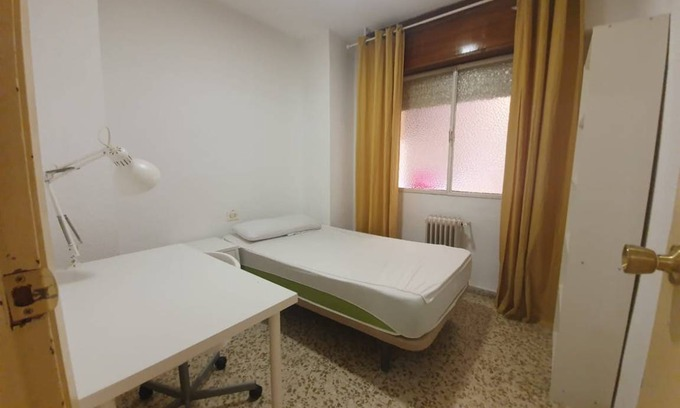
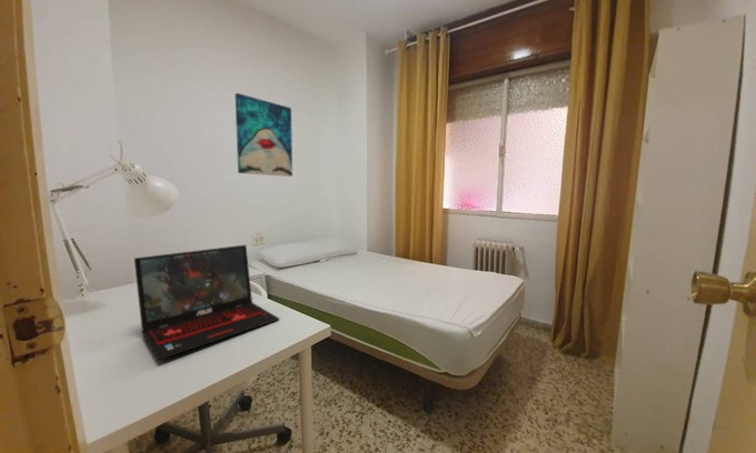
+ laptop (210, 291)
+ wall art (266, 138)
